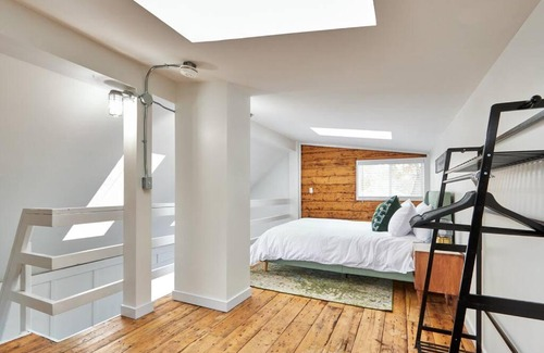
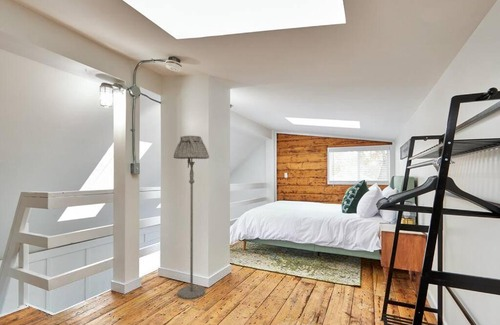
+ floor lamp (191, 214)
